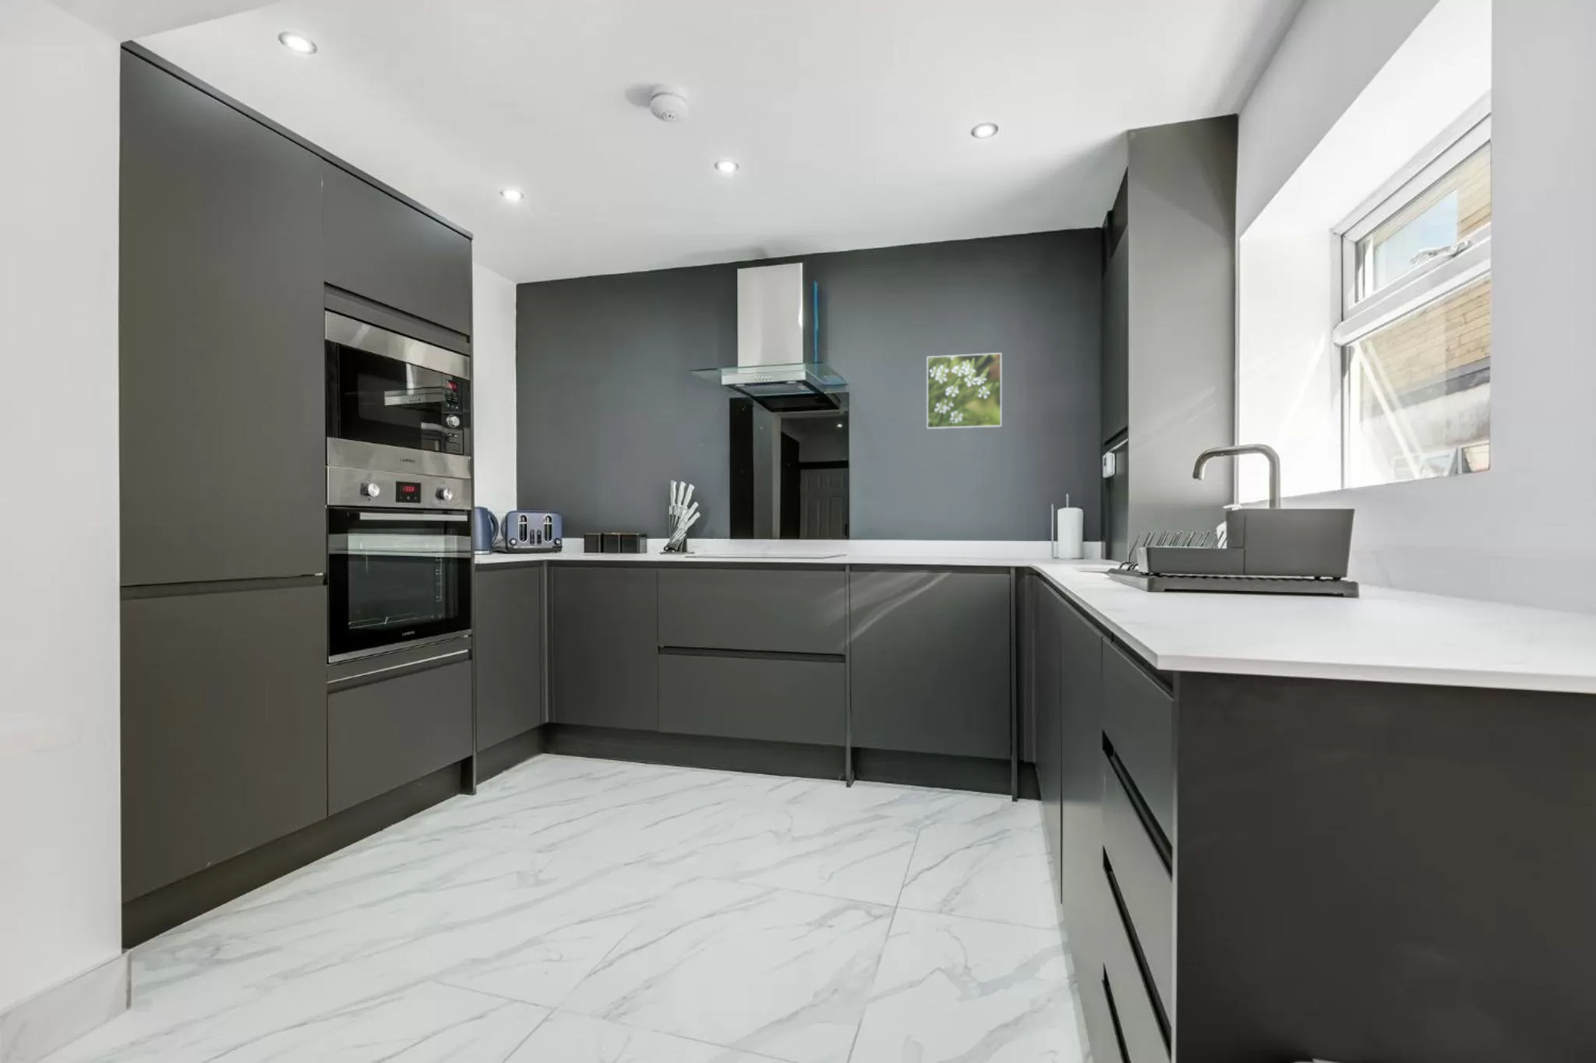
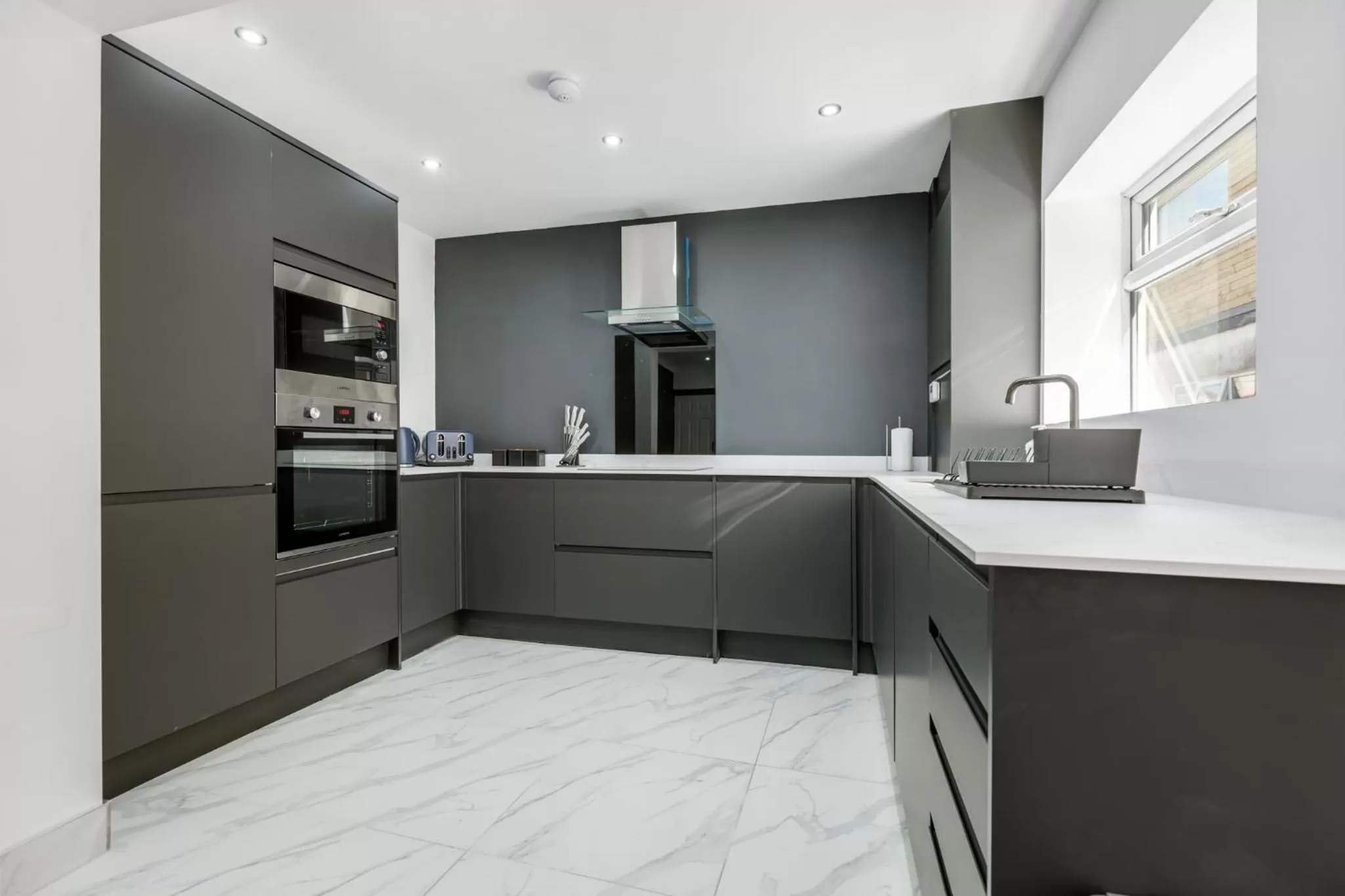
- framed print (964, 392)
